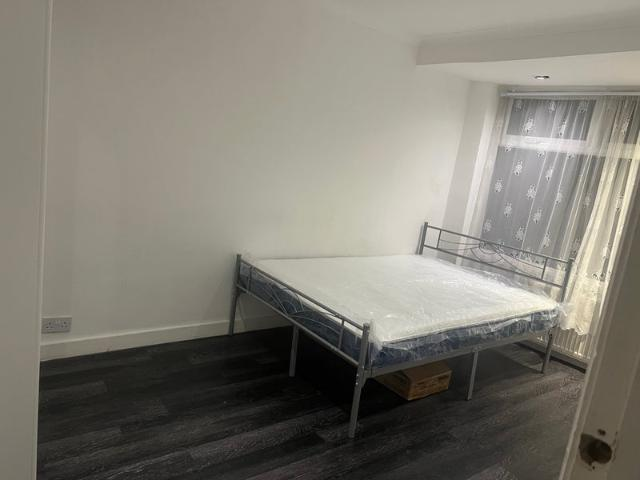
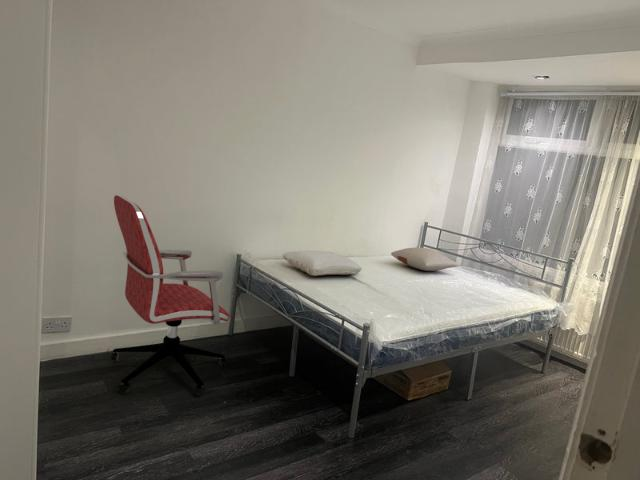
+ office chair (177, 289)
+ pillow (321, 263)
+ pillow (425, 259)
